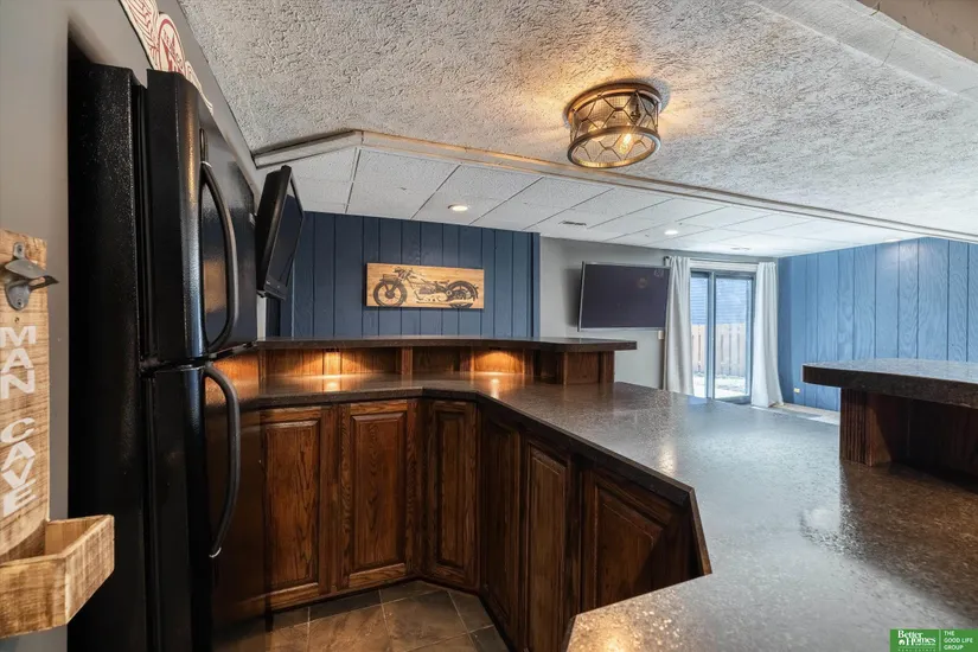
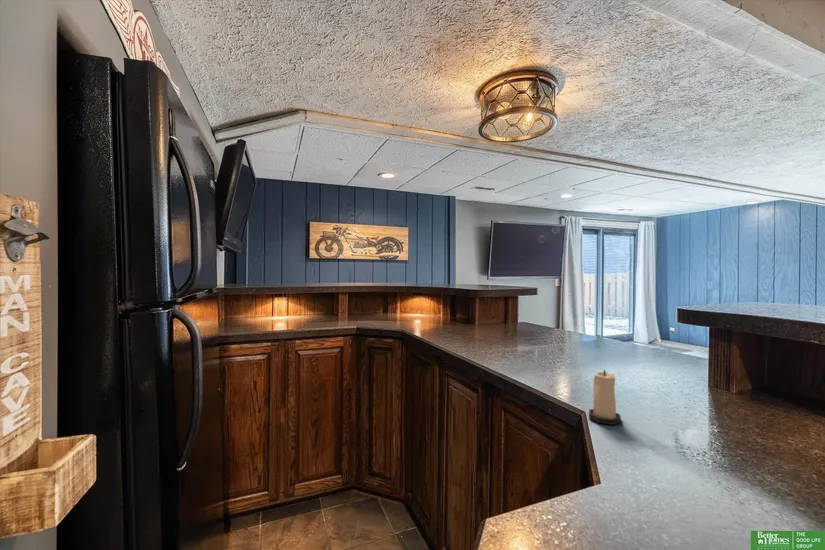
+ candle (604, 393)
